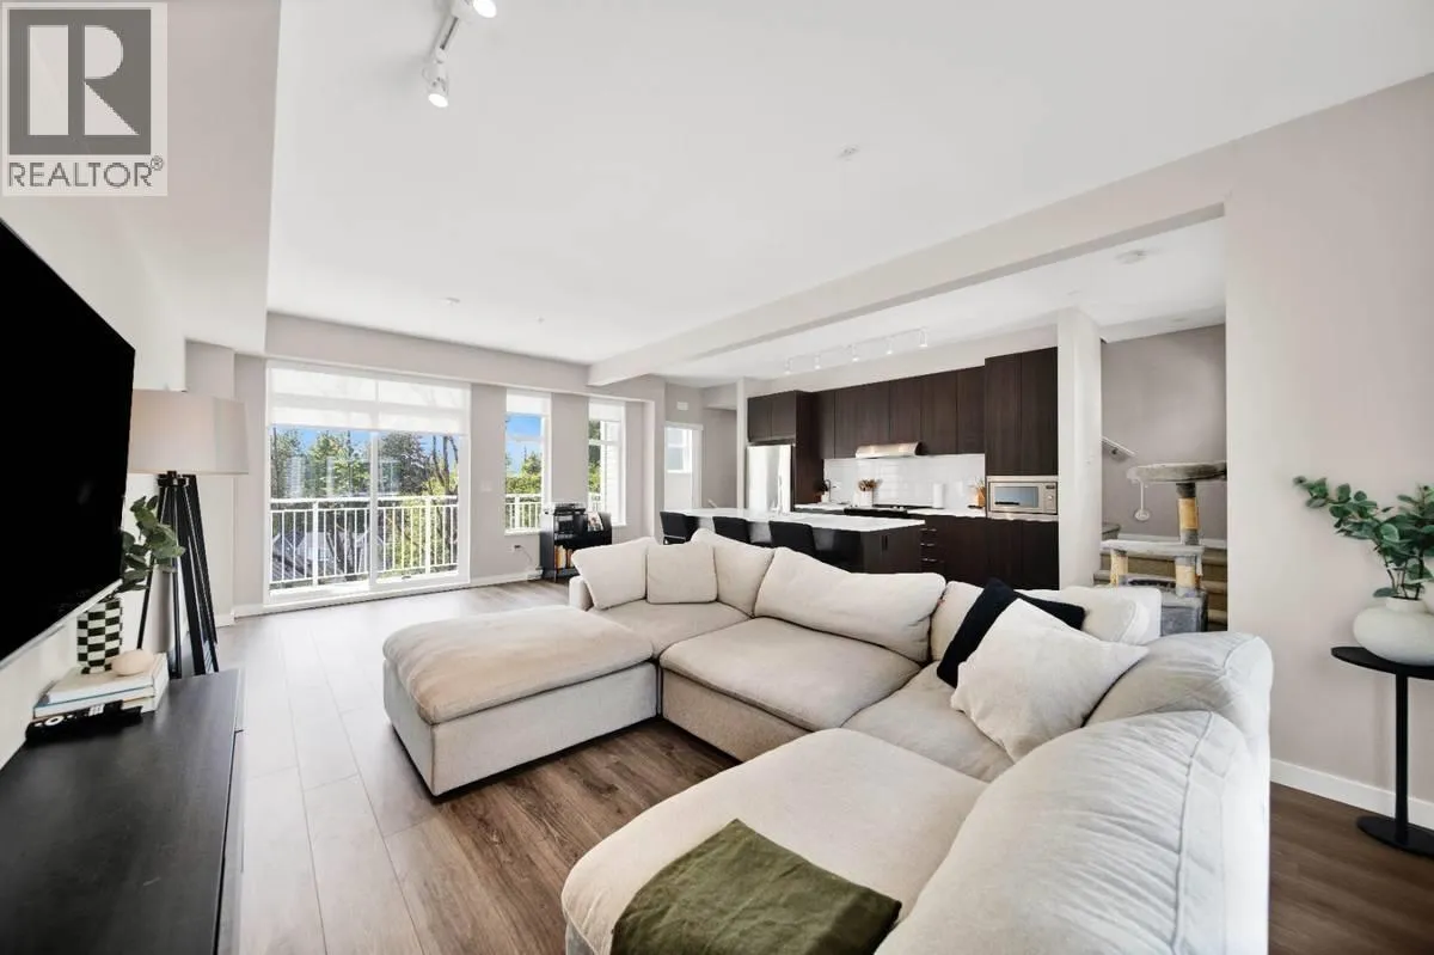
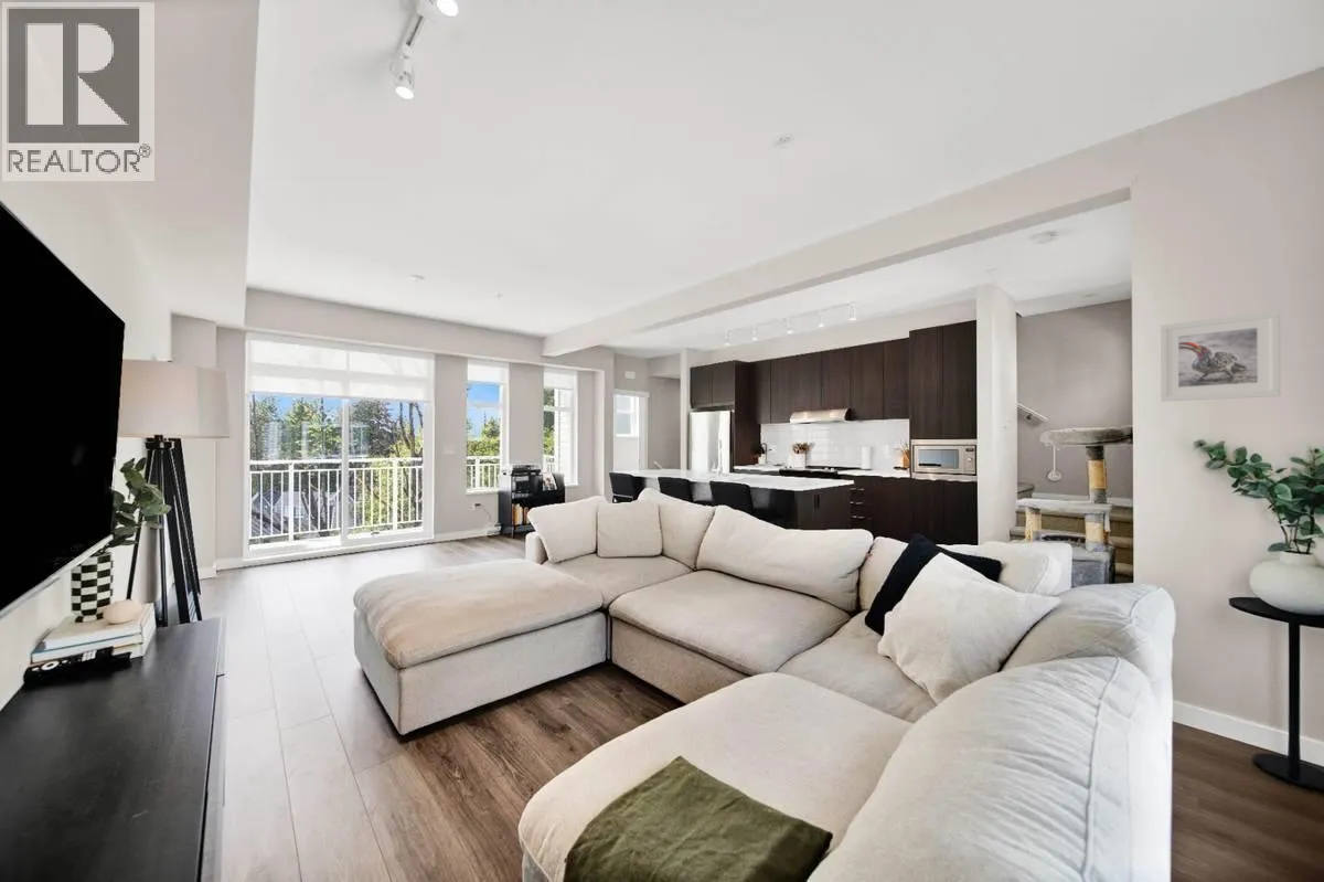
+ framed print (1216, 358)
